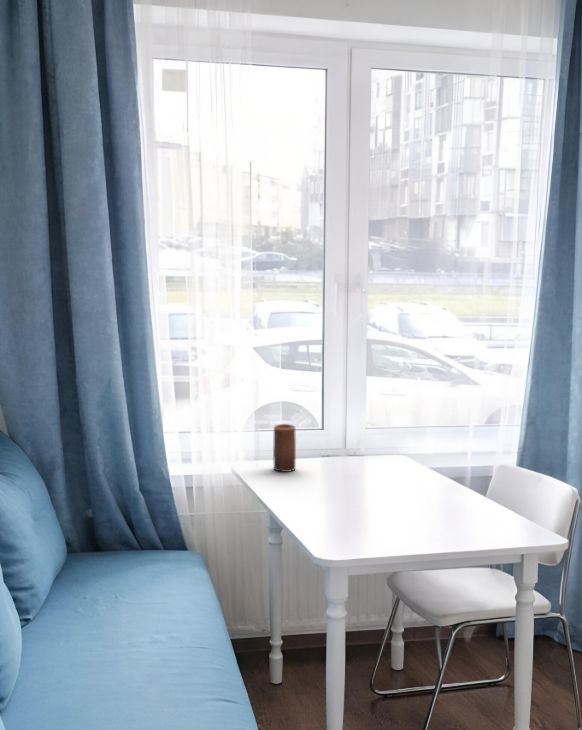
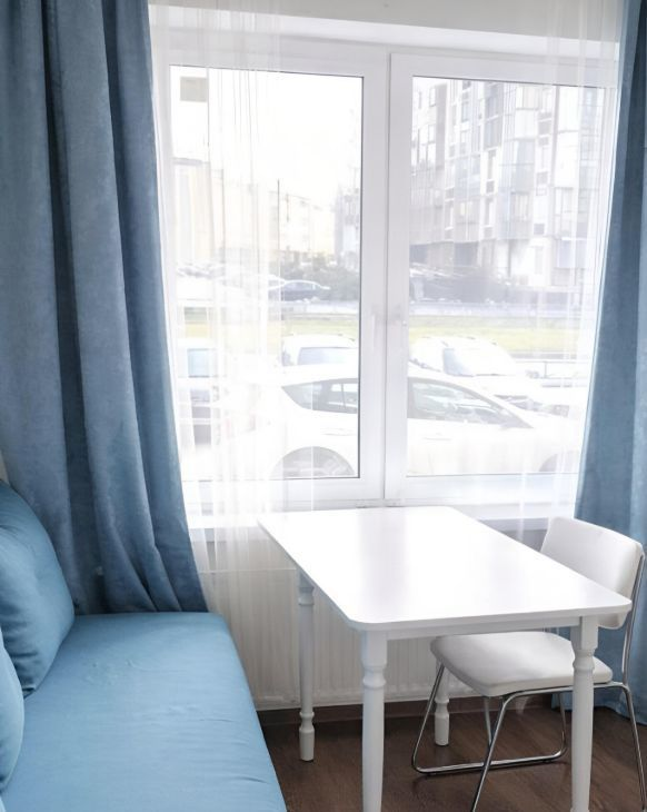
- candle (284, 447)
